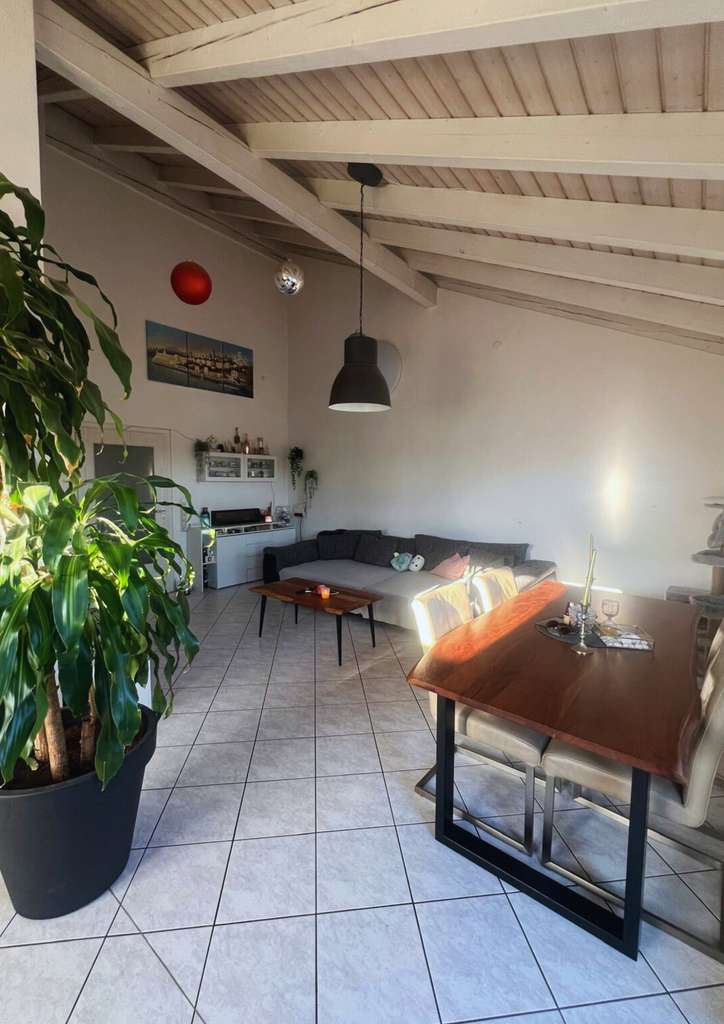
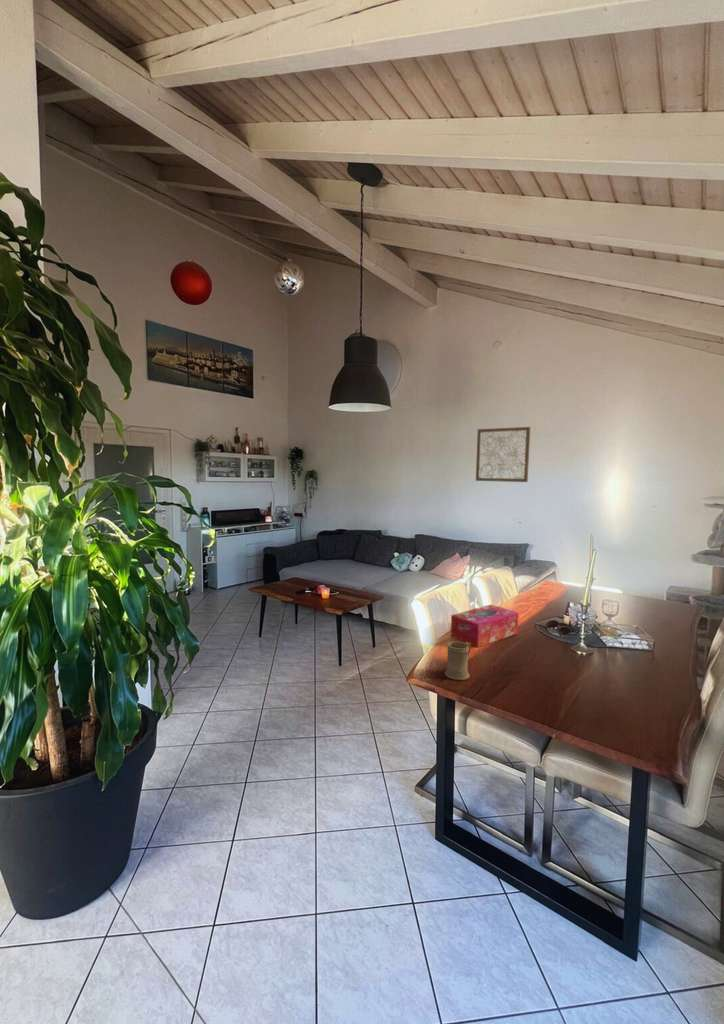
+ tissue box (484, 624)
+ wall art (504, 453)
+ mug (460, 658)
